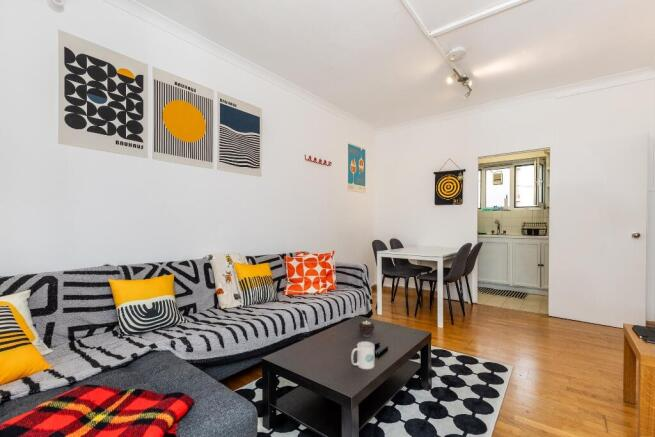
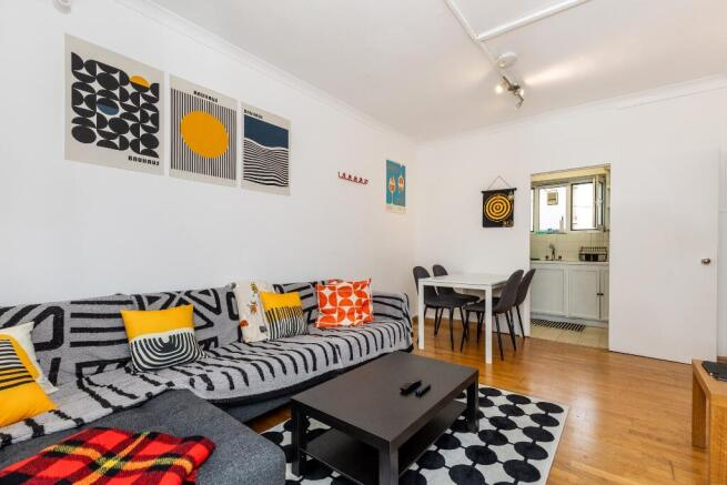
- candle (366, 327)
- mug (362, 355)
